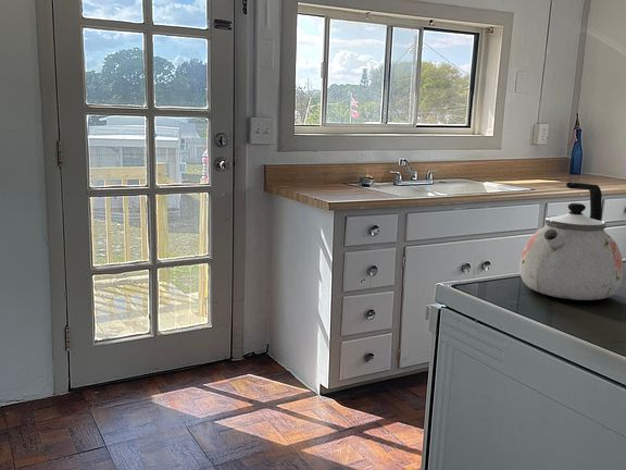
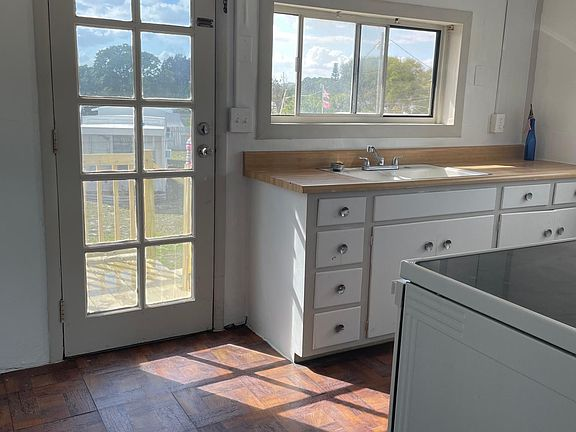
- kettle (573, 238)
